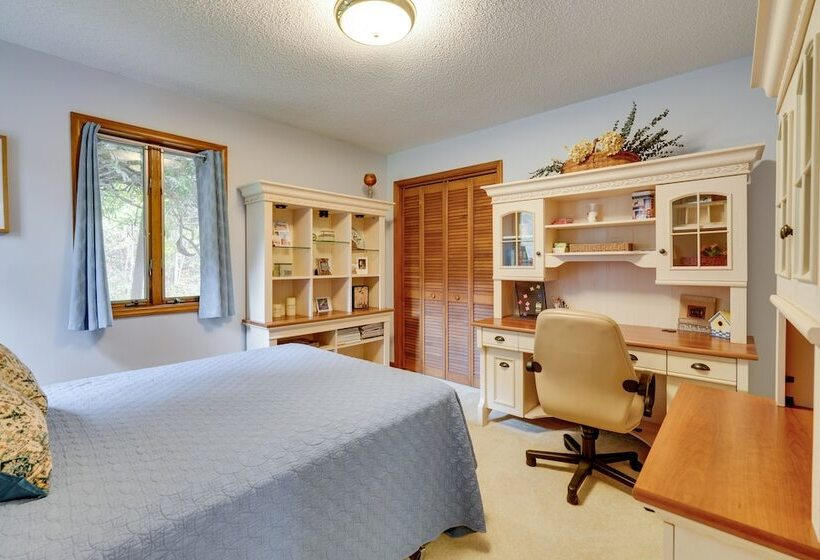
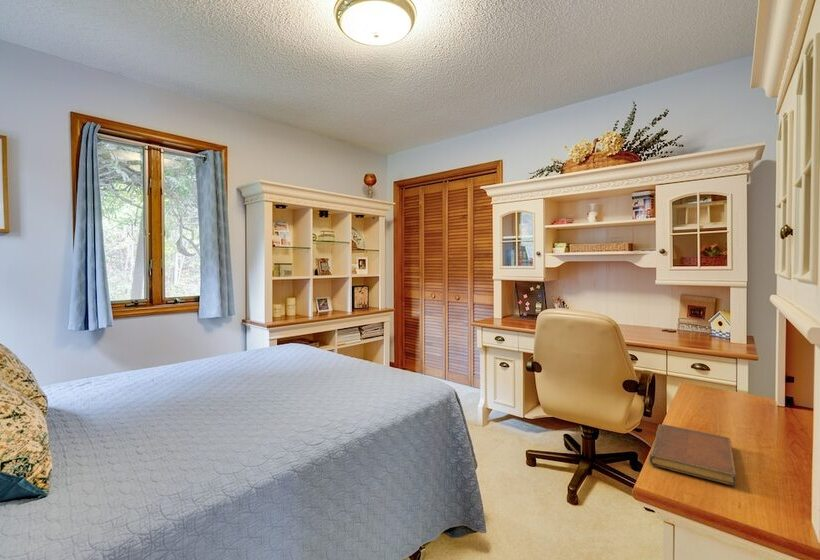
+ notebook (691, 450)
